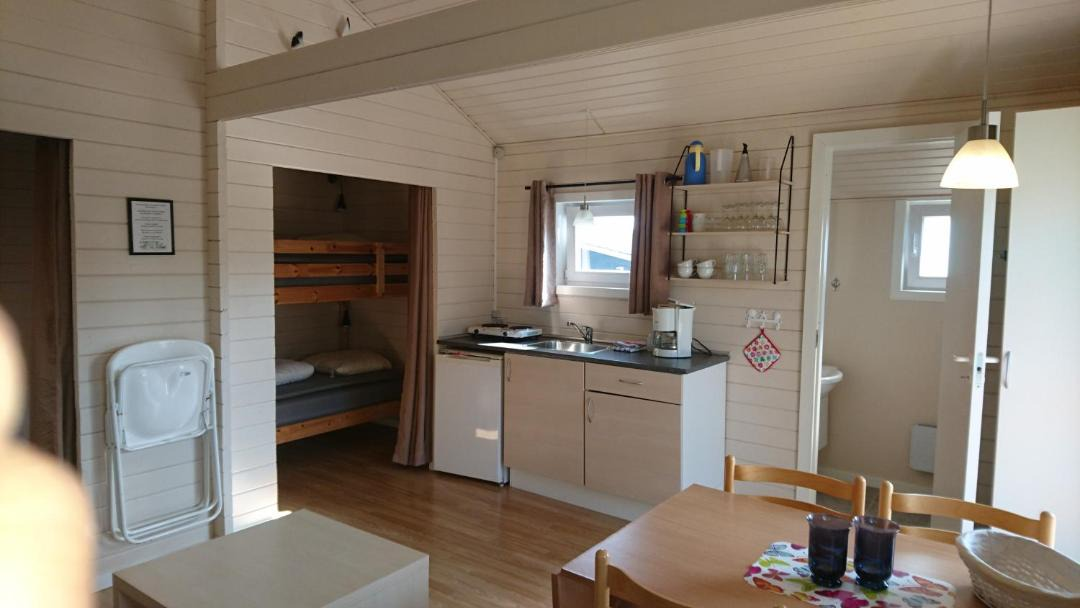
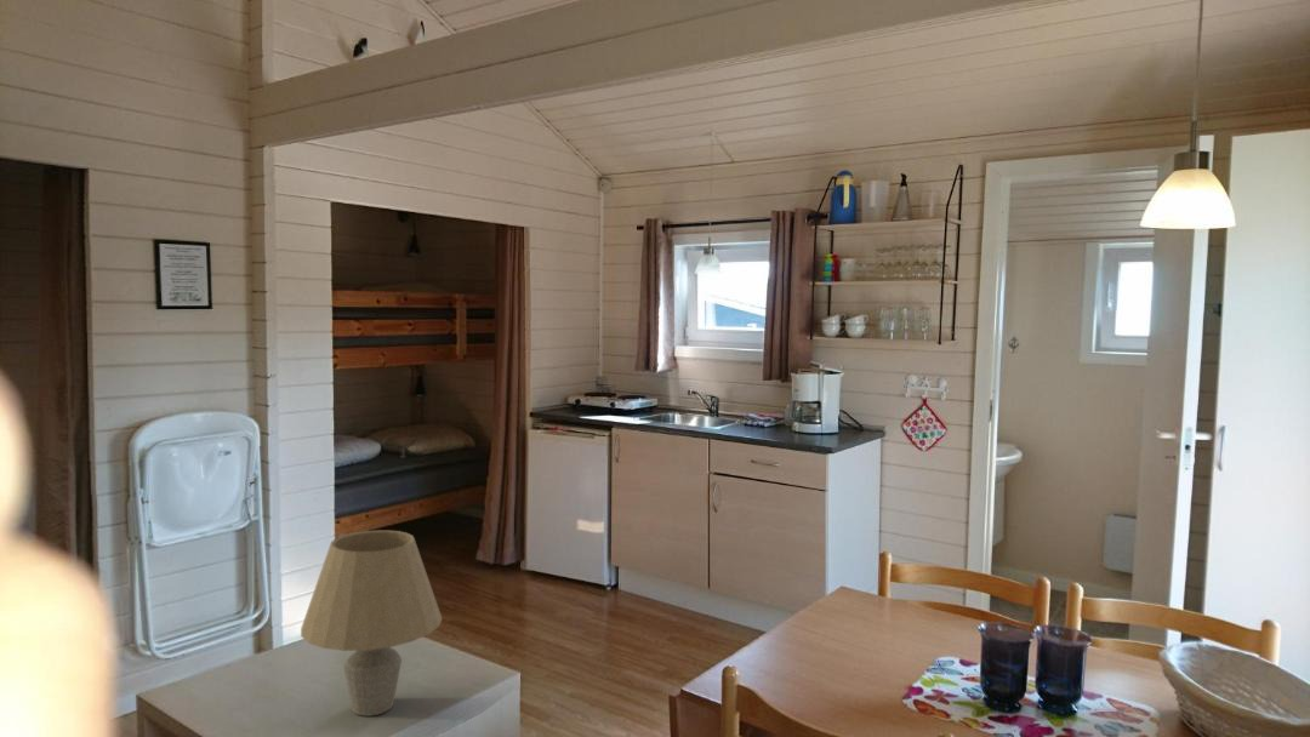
+ table lamp (372, 623)
